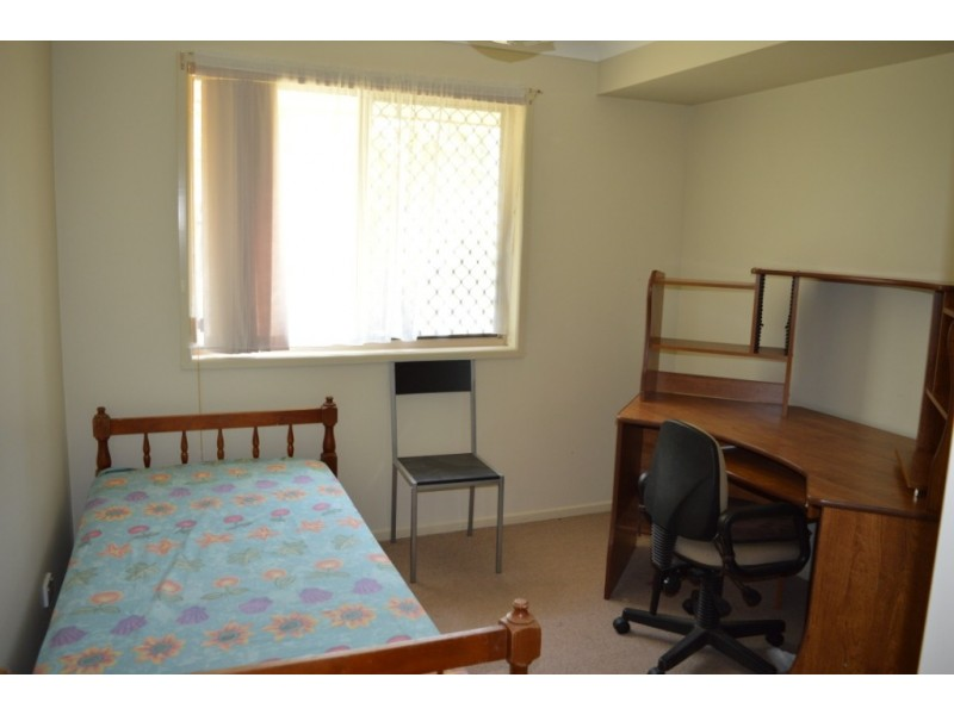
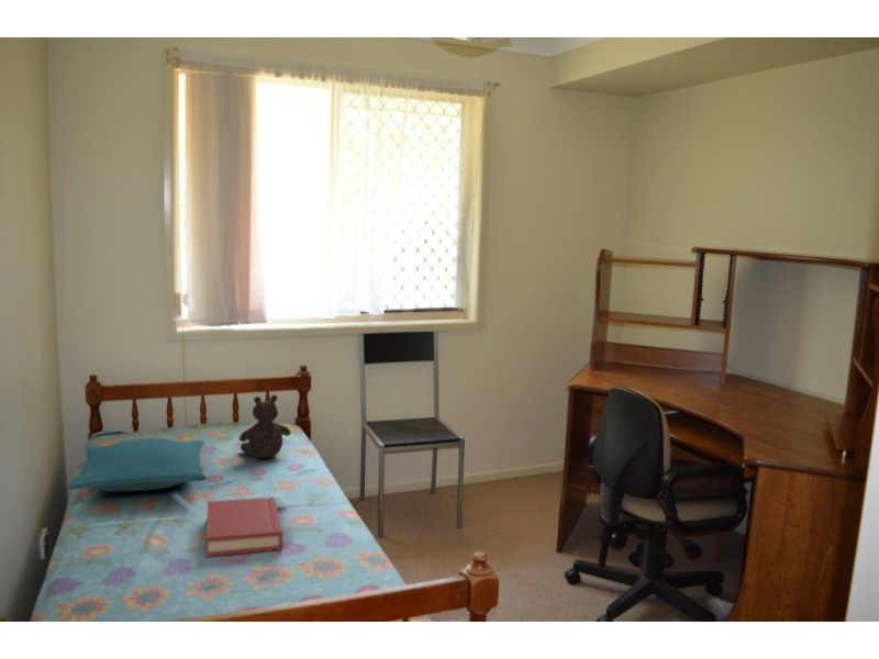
+ stuffed bear (262, 424)
+ hardback book (243, 524)
+ pillow (143, 463)
